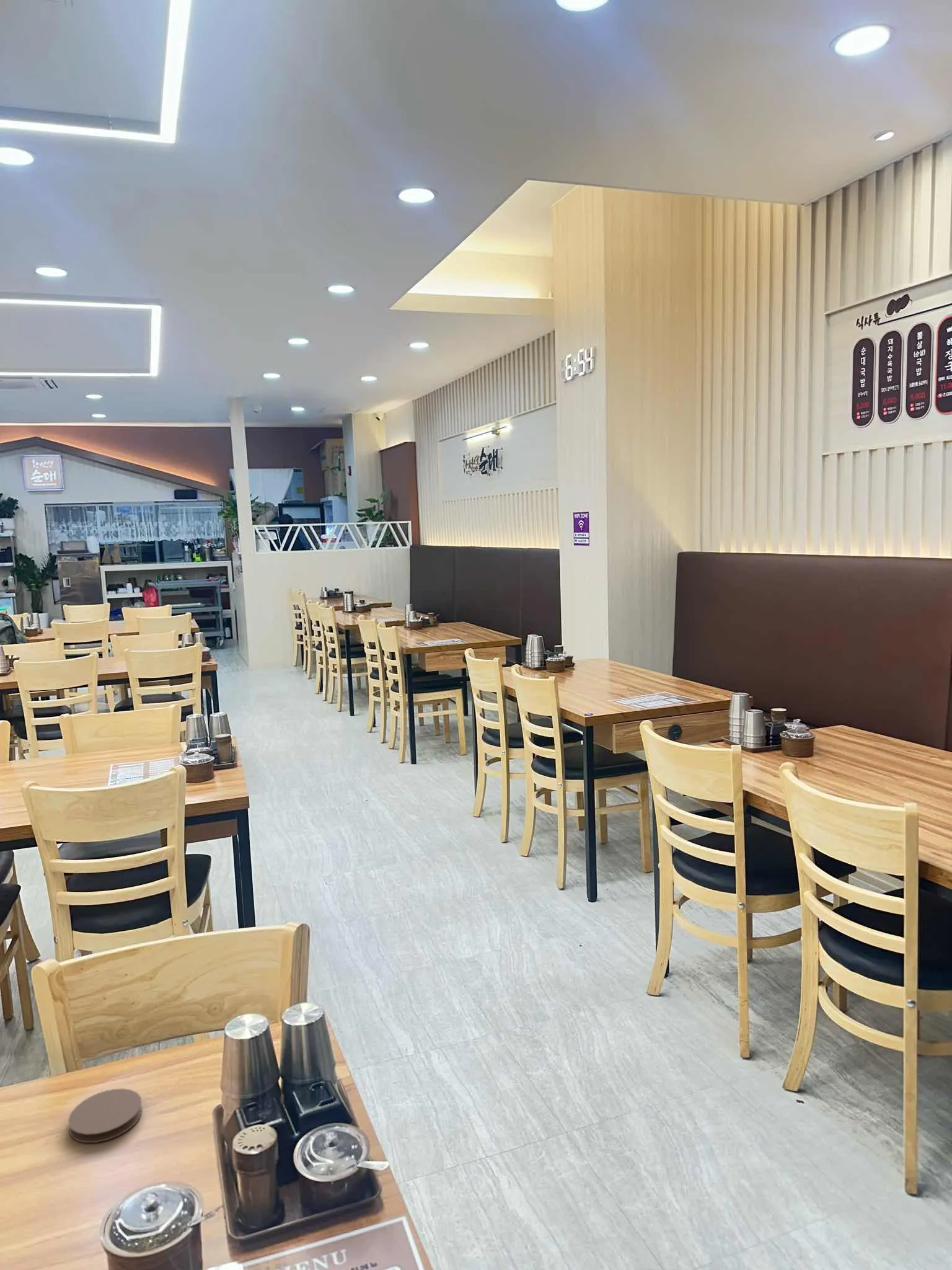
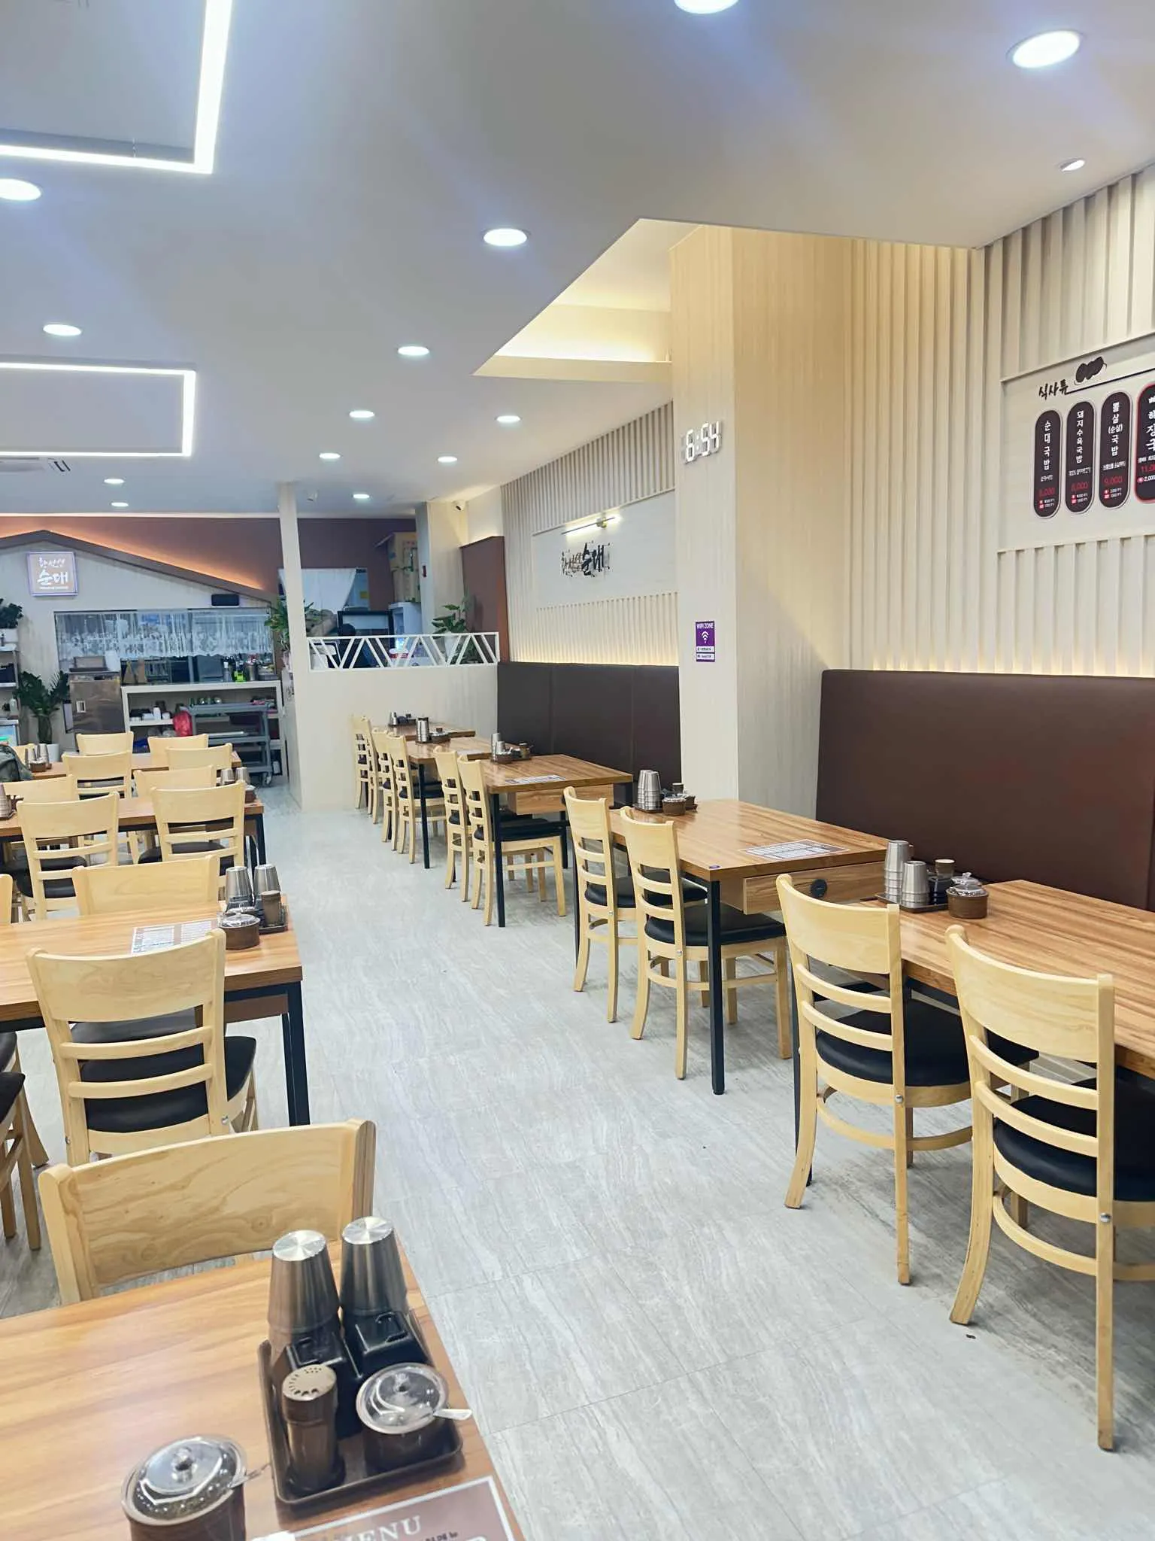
- coaster (105, 1114)
